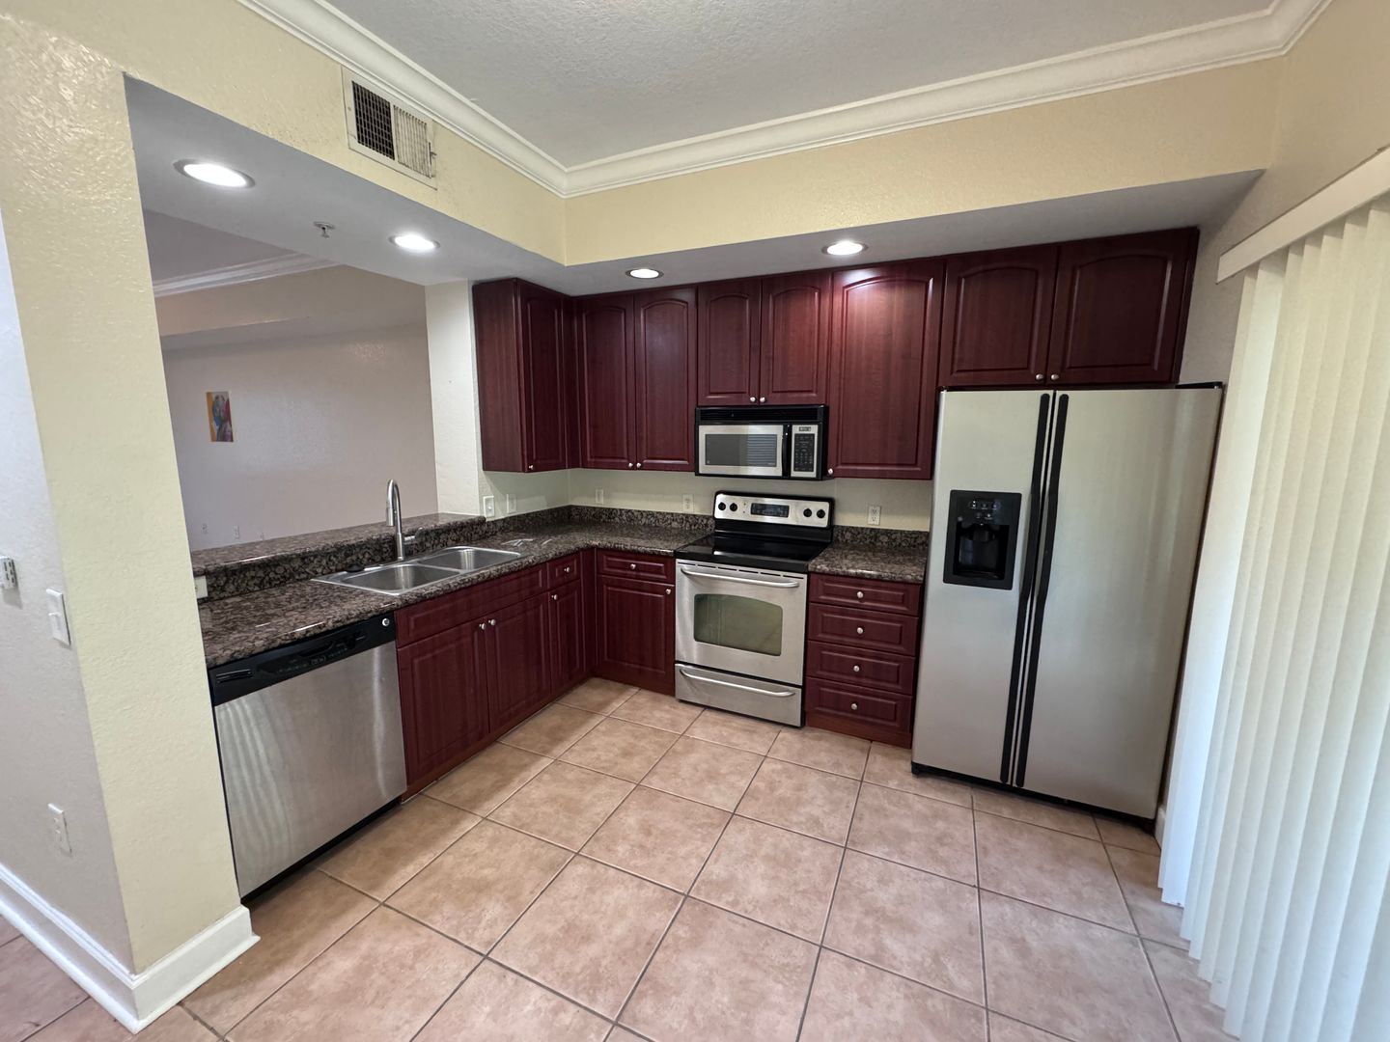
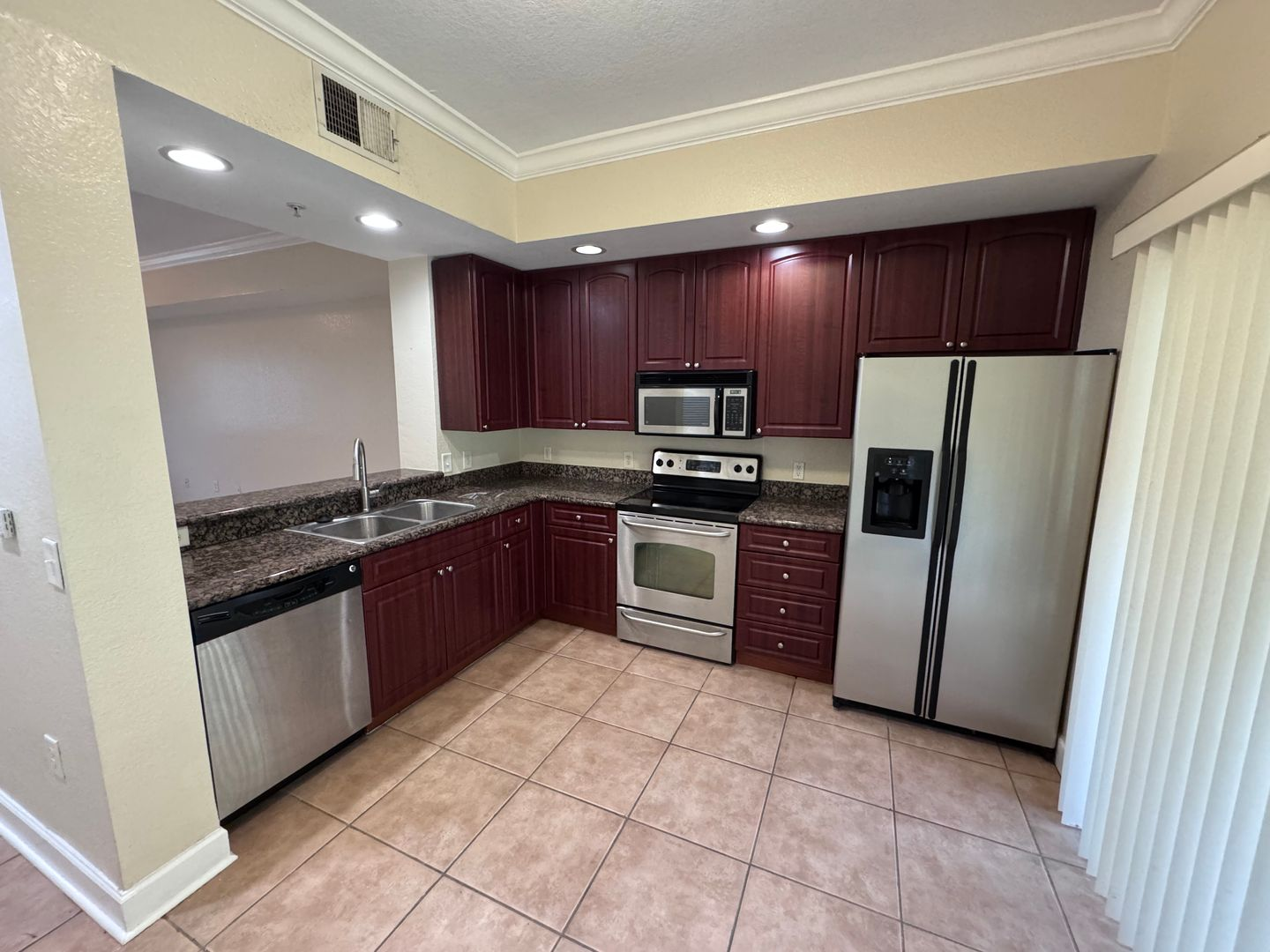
- wall art (220, 417)
